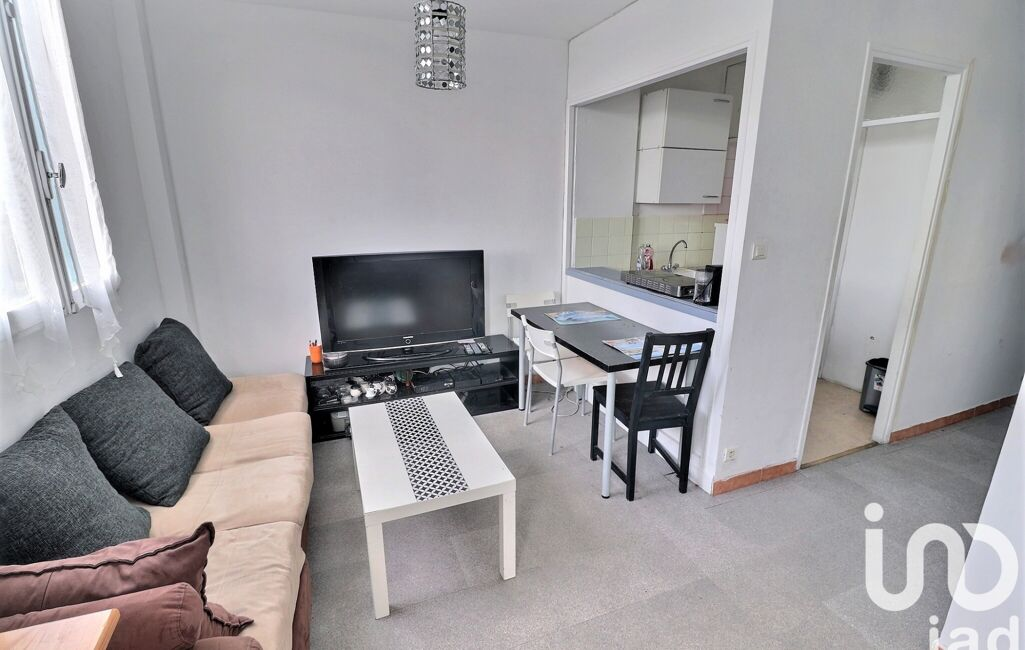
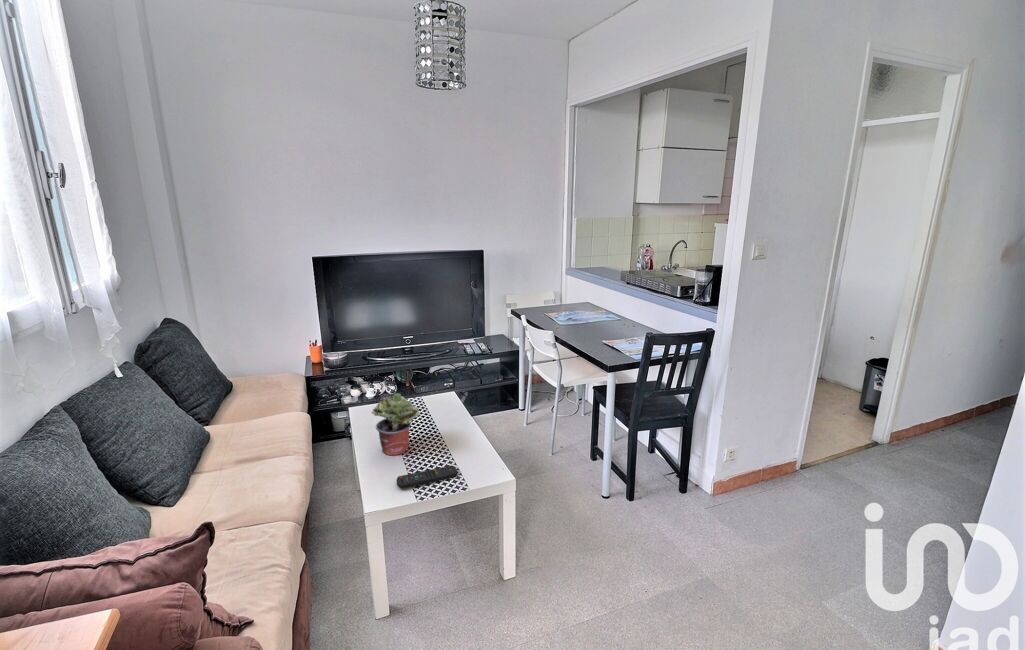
+ potted plant (397, 422)
+ remote control (427, 476)
